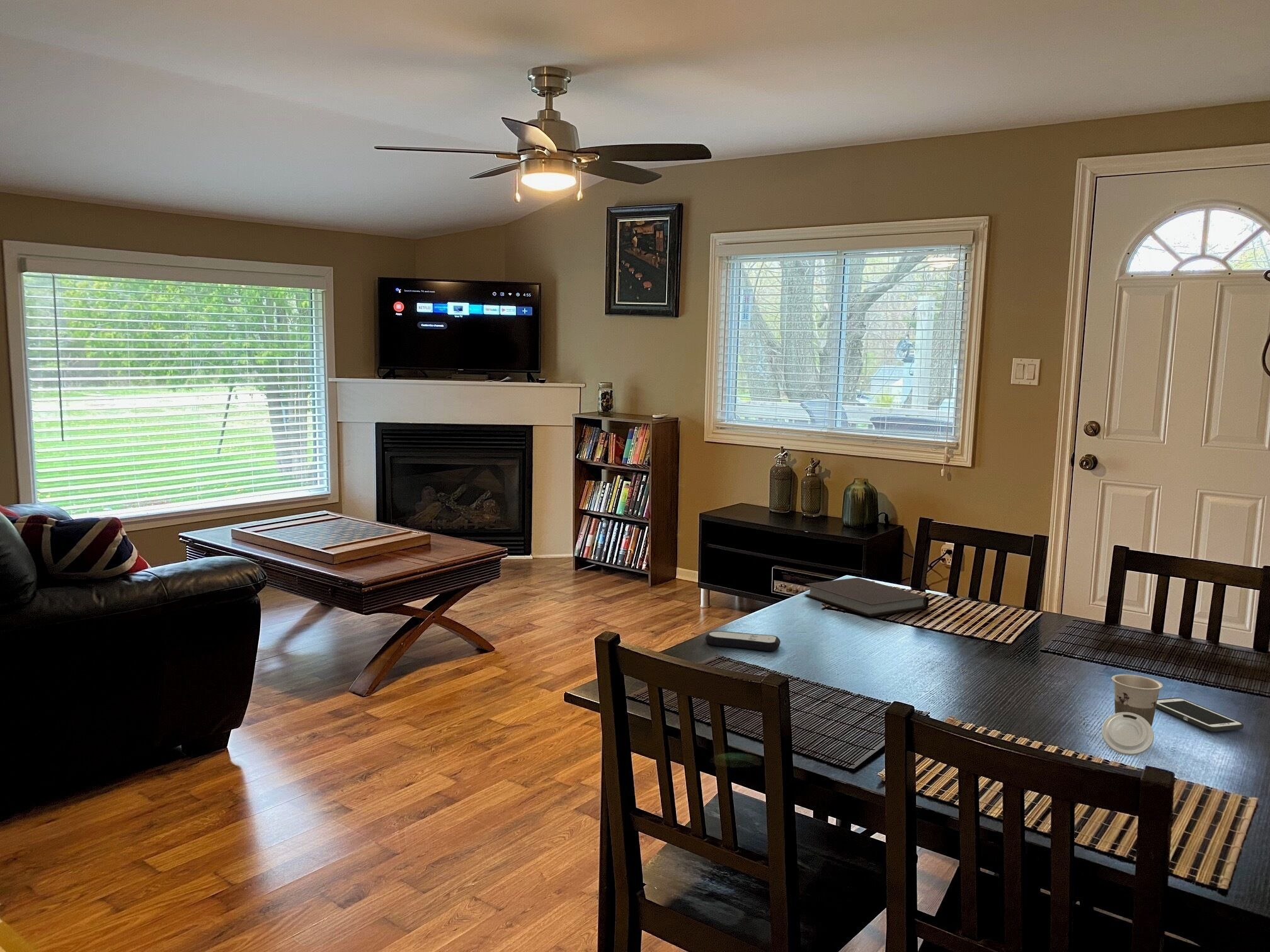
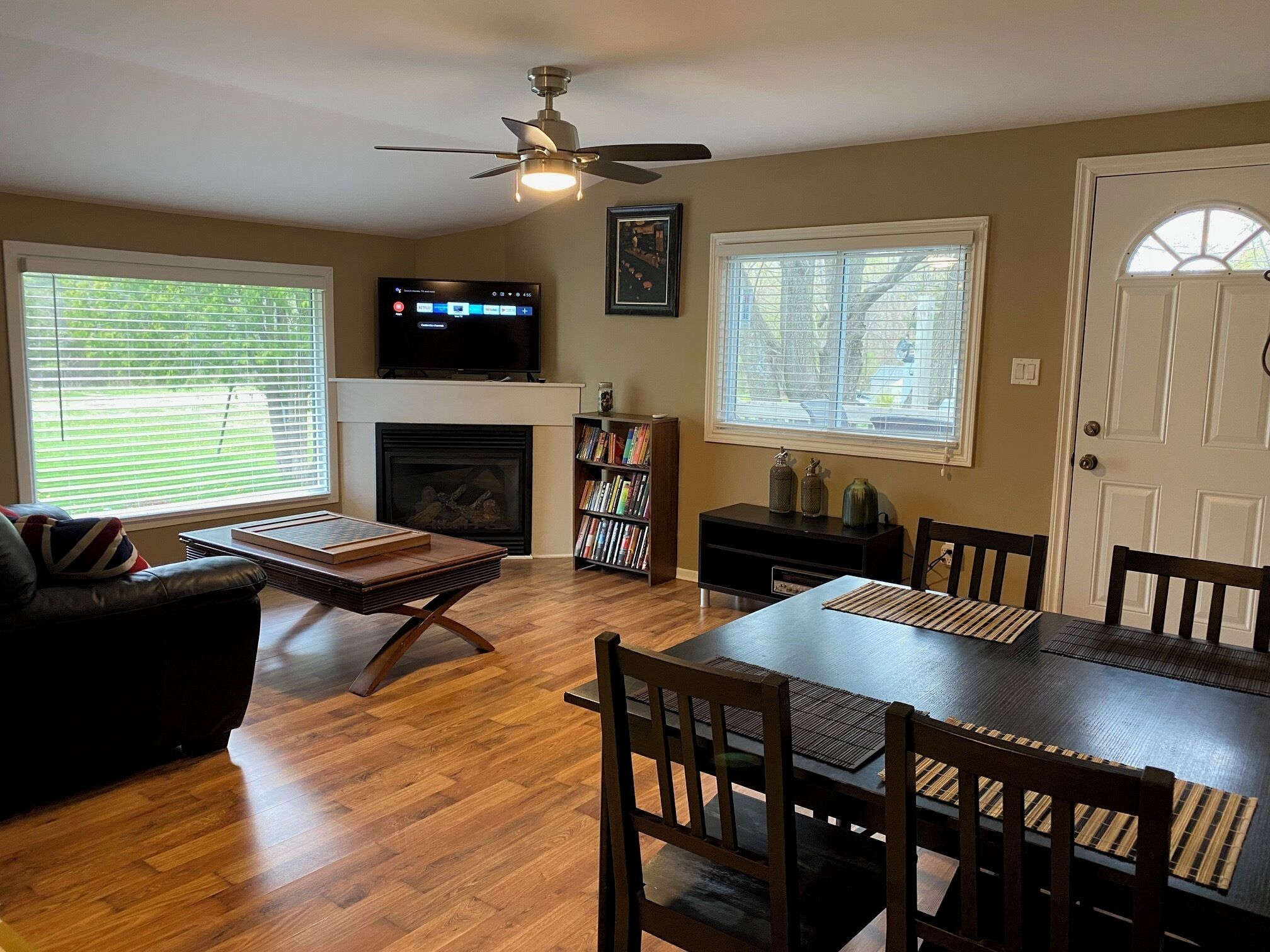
- cup (1132, 715)
- notebook (865, 596)
- cell phone (1195, 714)
- remote control (742, 640)
